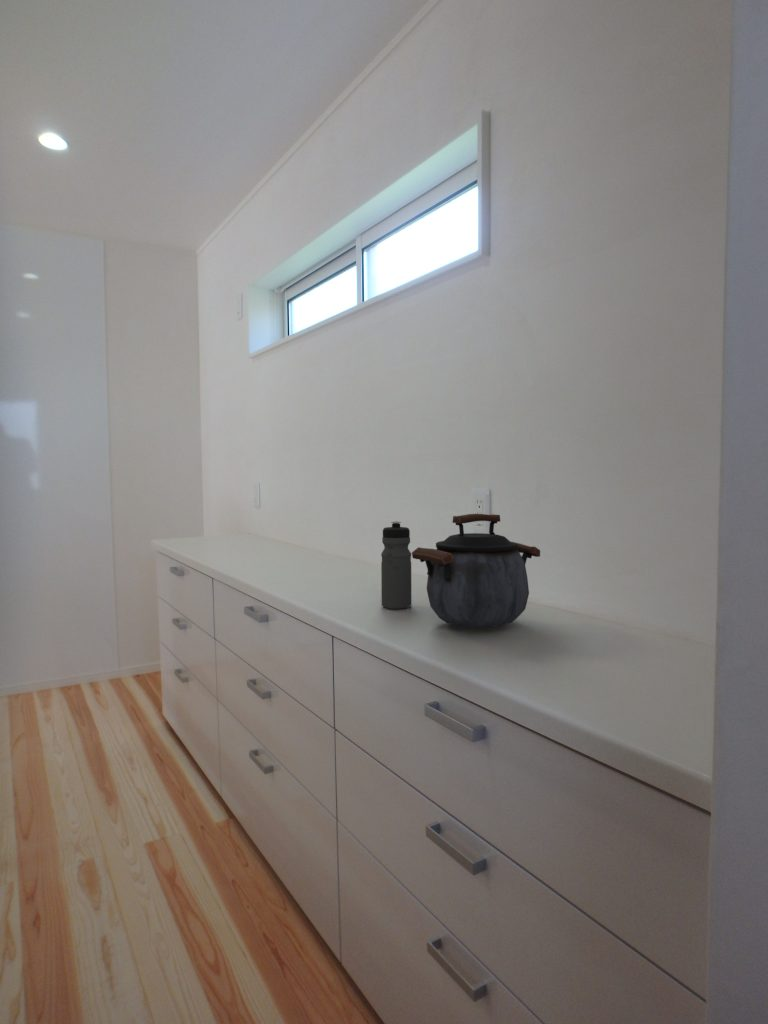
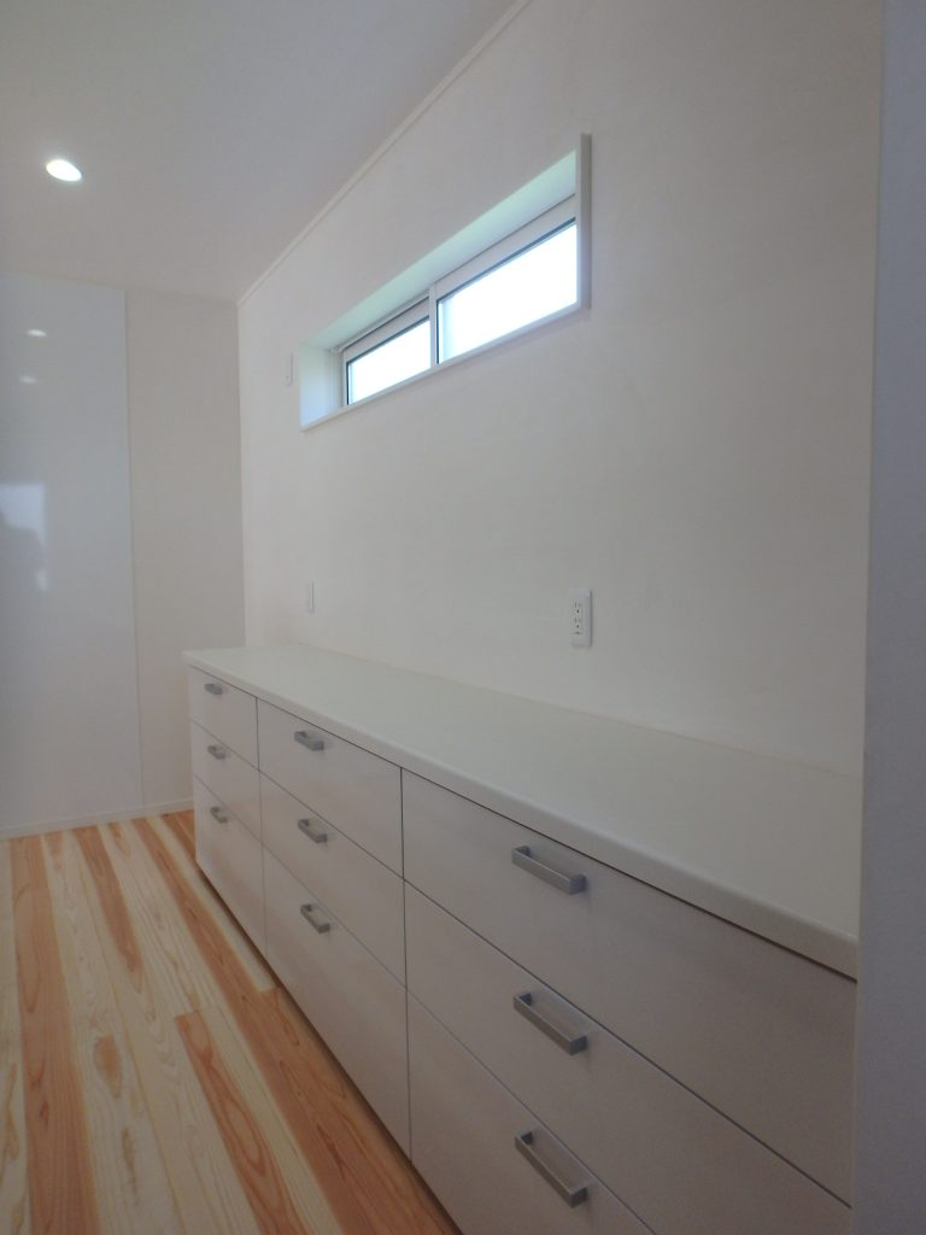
- water bottle (396, 563)
- kettle (476, 569)
